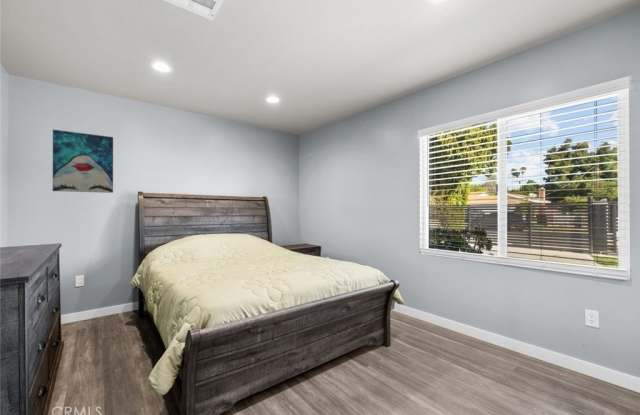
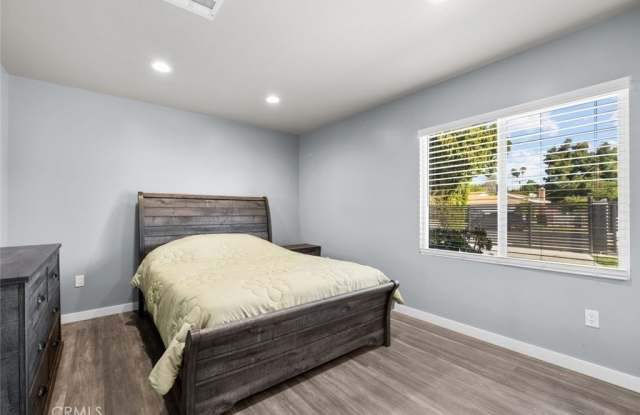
- wall art (84, 162)
